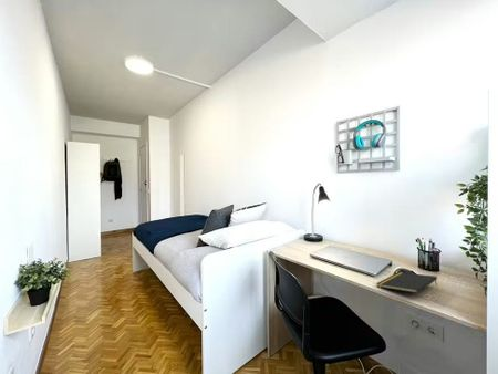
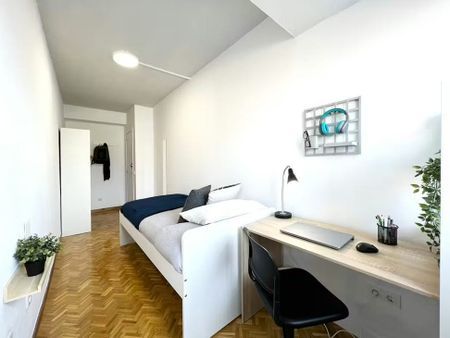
- notepad (406, 281)
